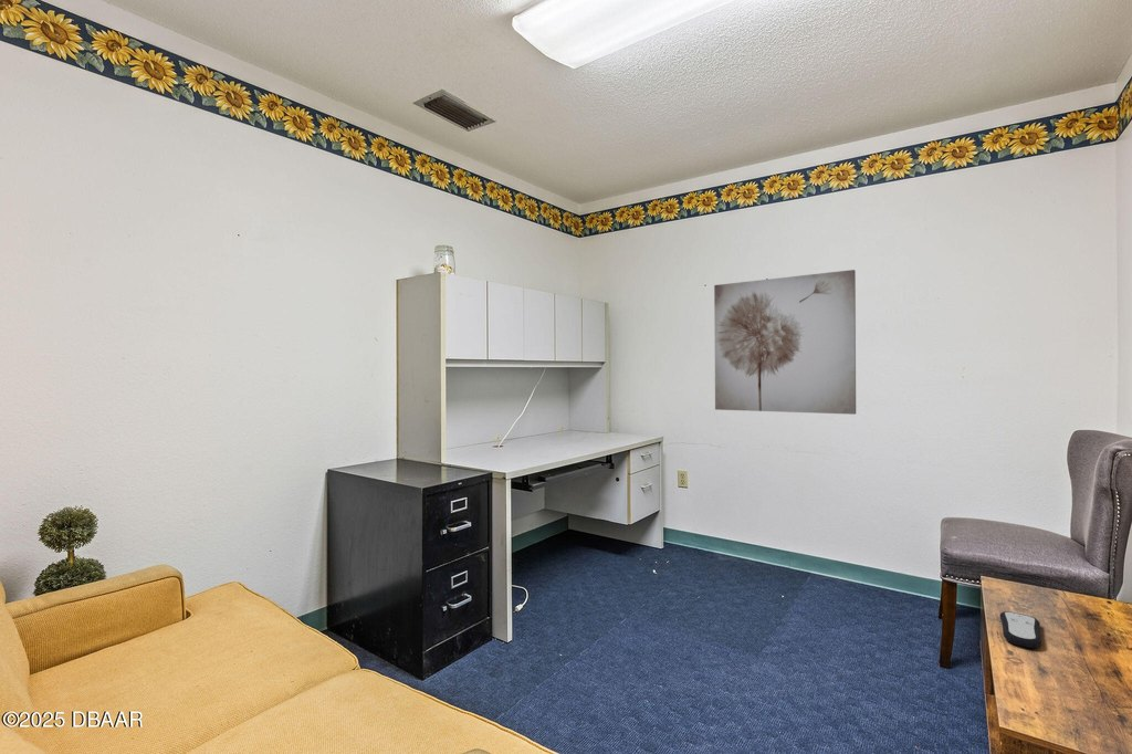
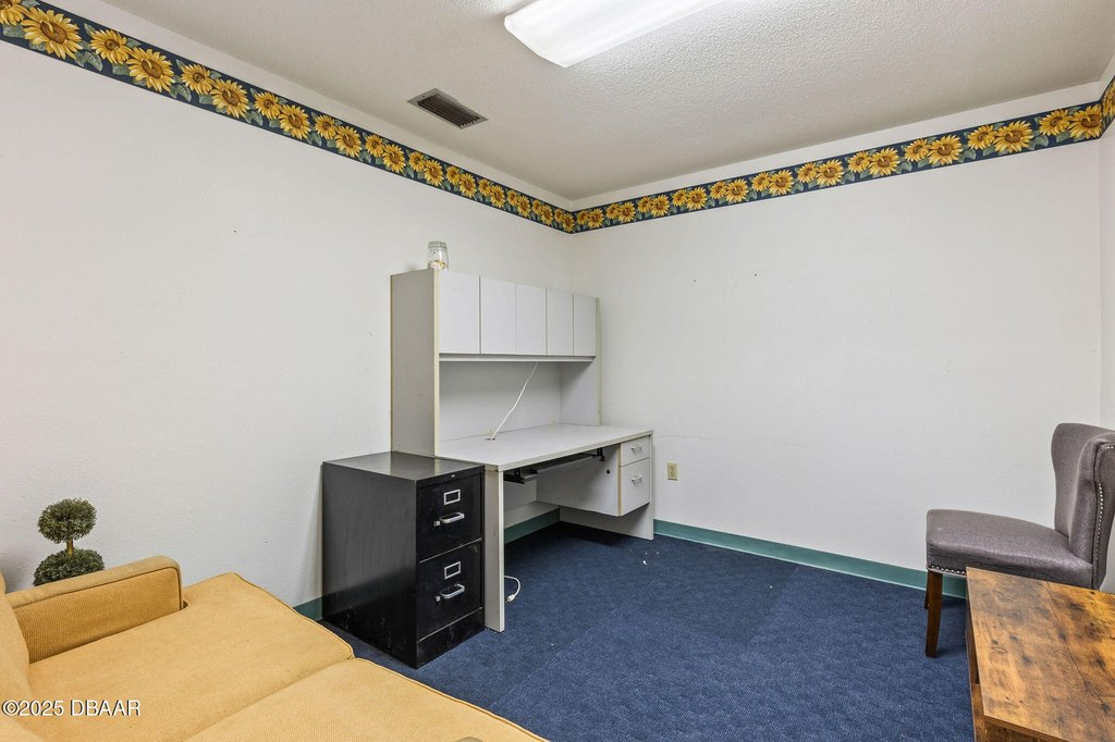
- wall art (779, 345)
- remote control (1020, 628)
